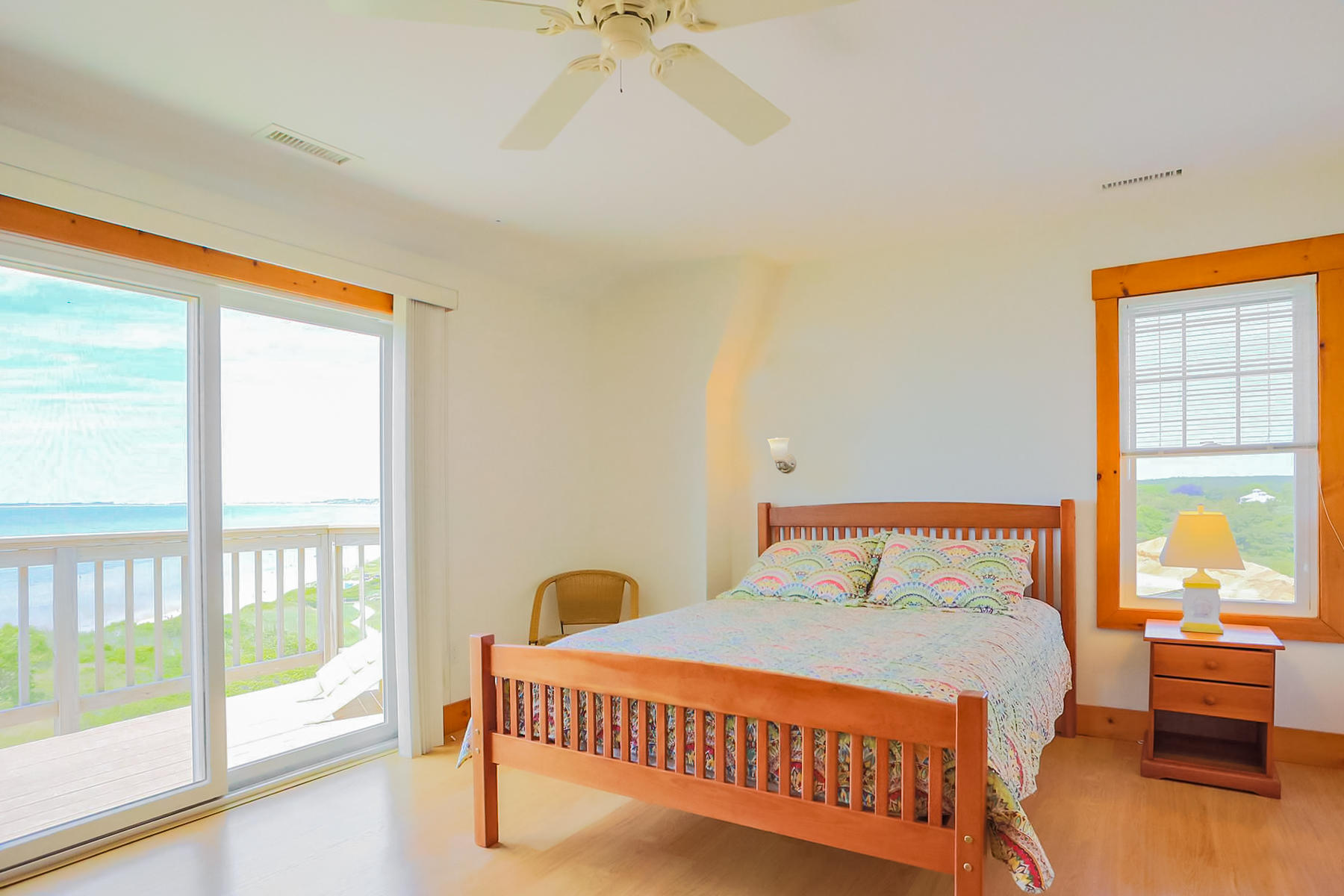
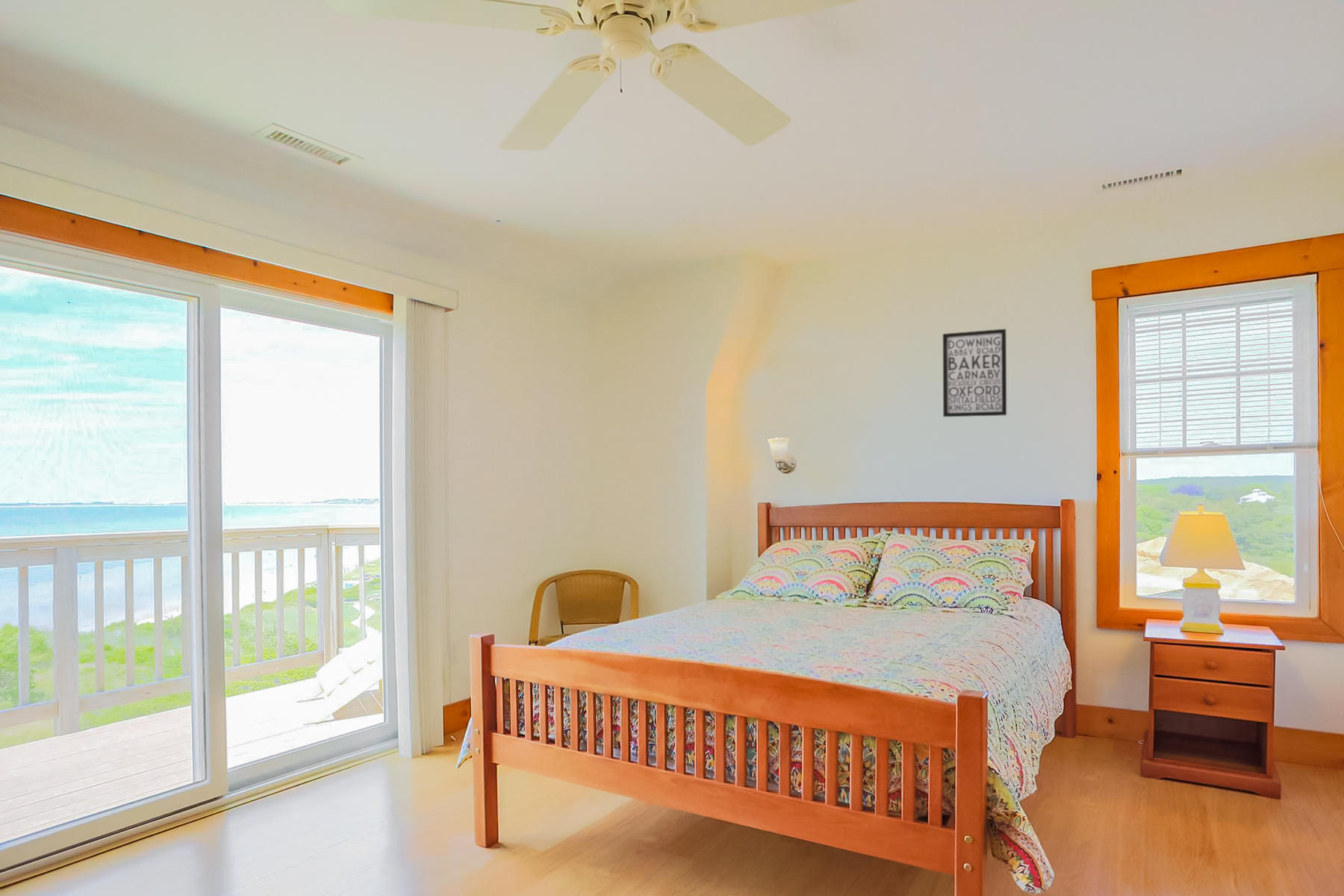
+ wall art (974, 373)
